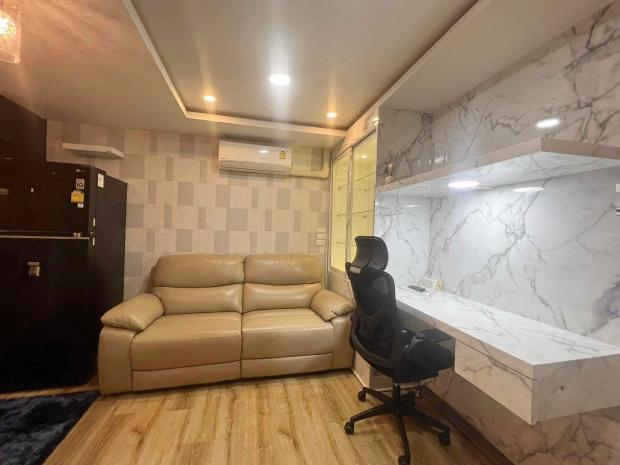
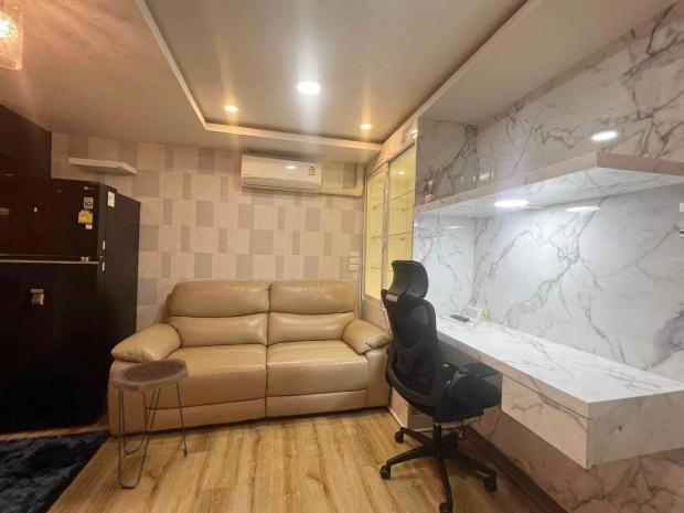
+ side table (152, 416)
